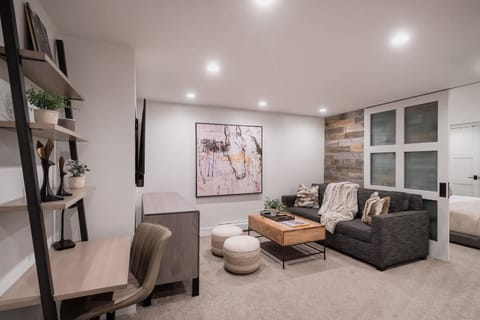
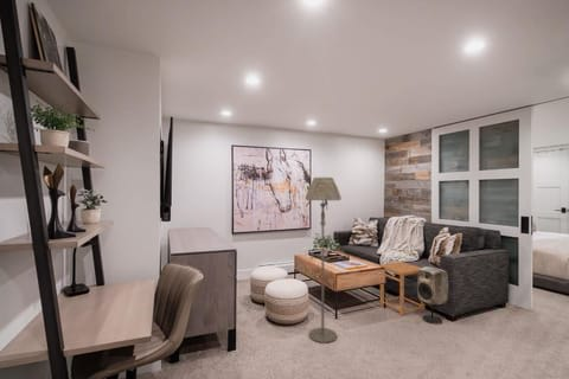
+ floor lamp (322, 256)
+ side table (402, 287)
+ speaker (433, 294)
